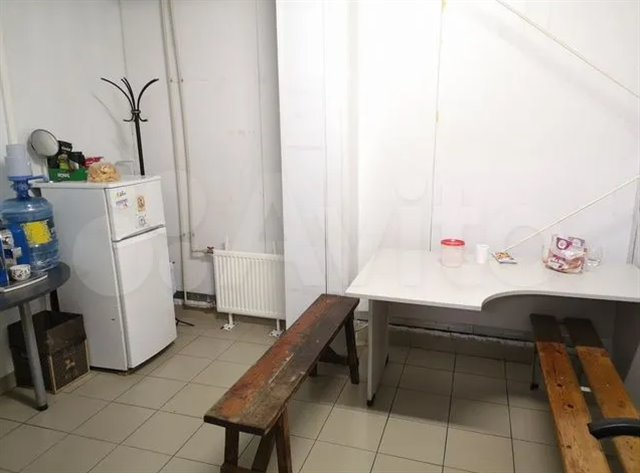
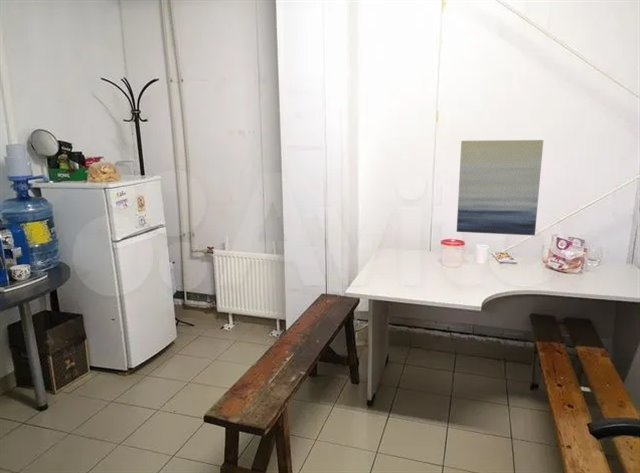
+ wall art (497, 187)
